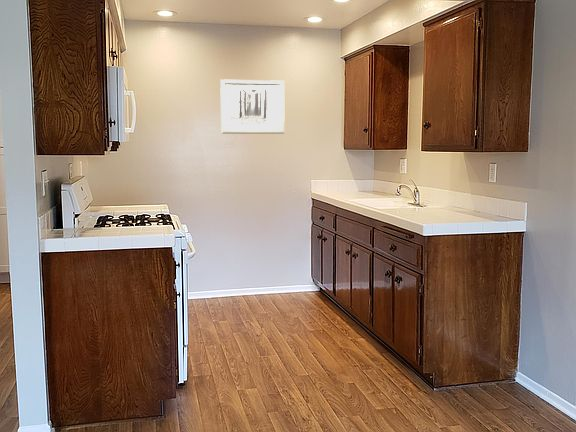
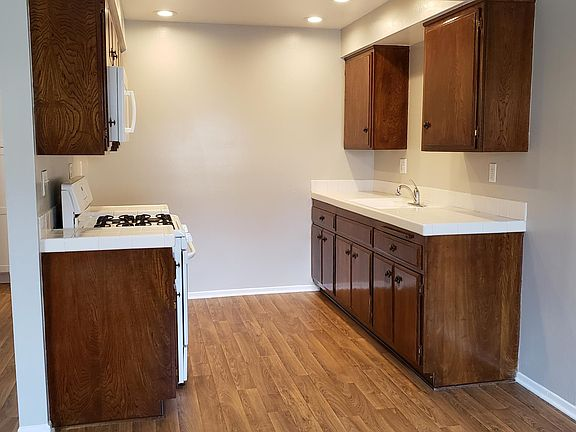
- wall art (252, 107)
